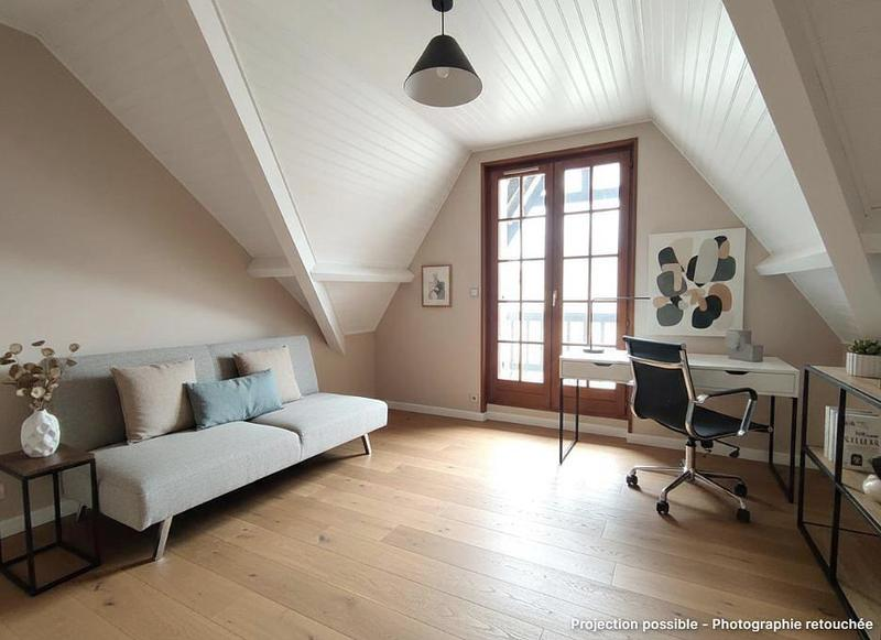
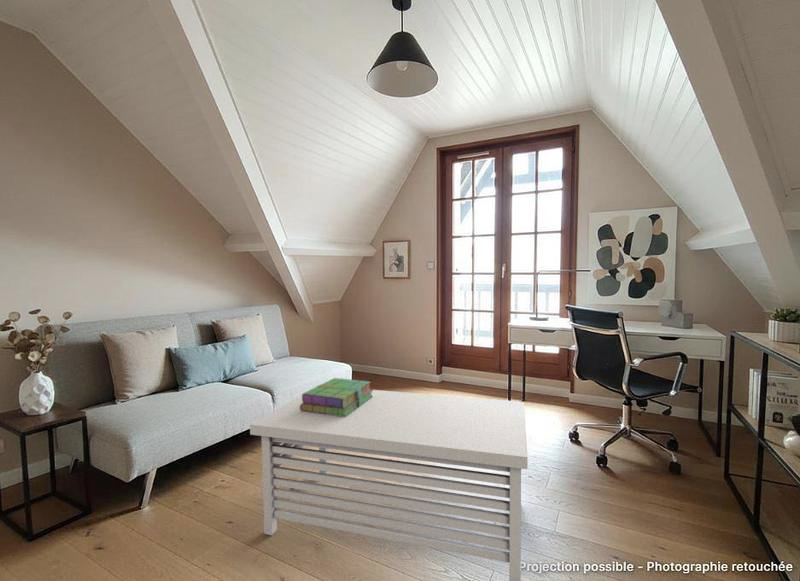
+ coffee table (396, 464)
+ stack of books (338, 394)
